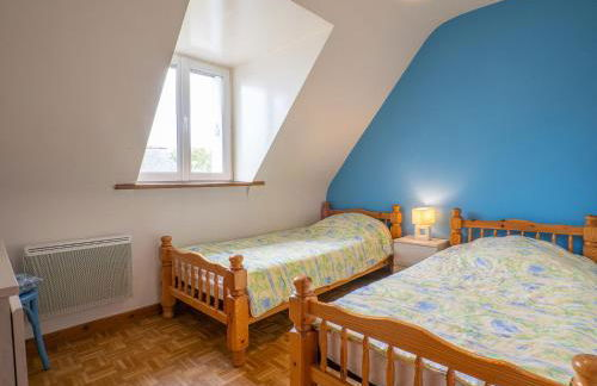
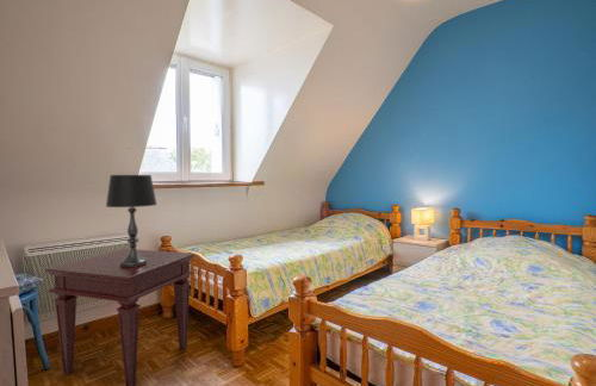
+ side table (128, 310)
+ table lamp (132, 219)
